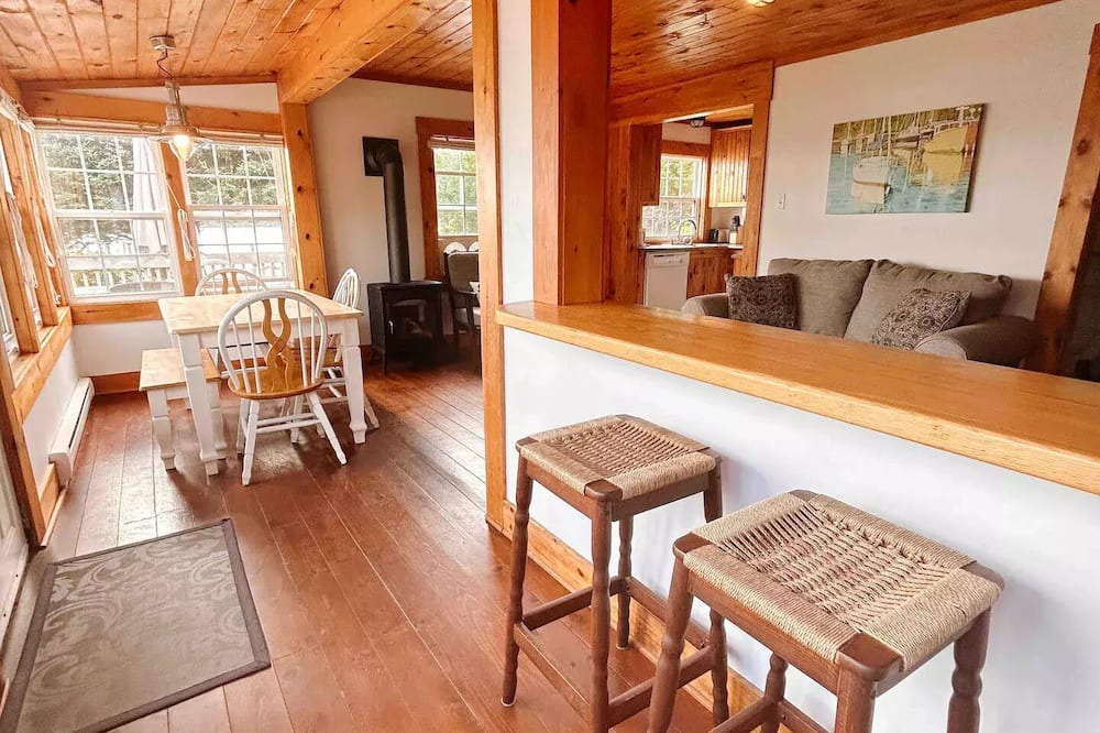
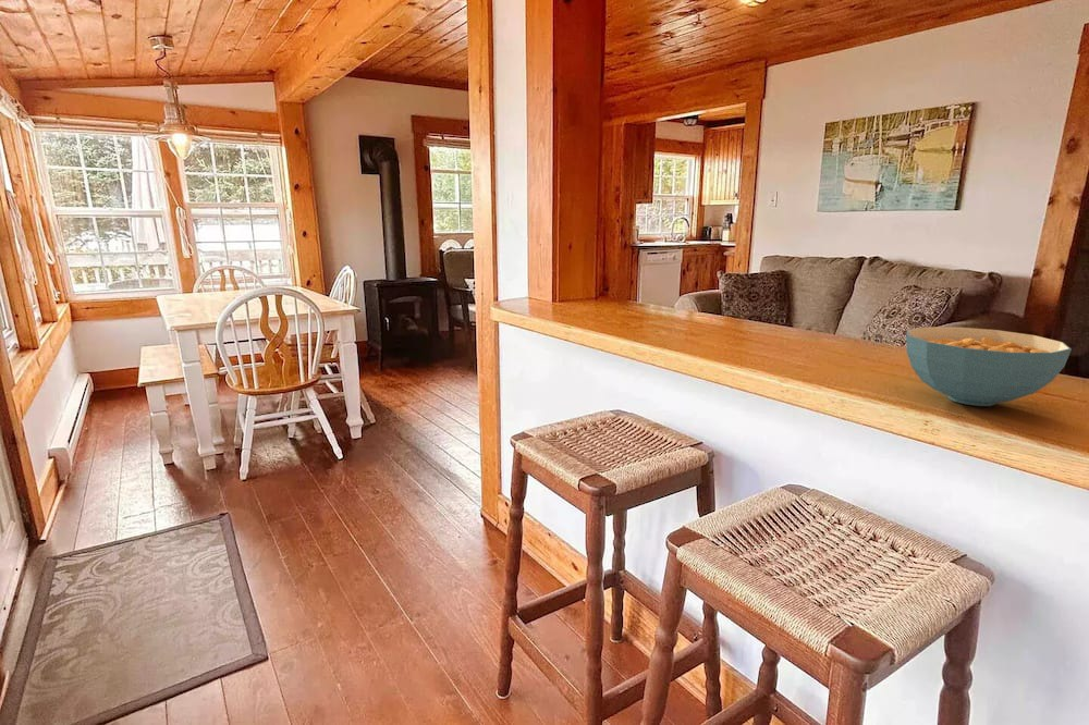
+ cereal bowl (976, 369)
